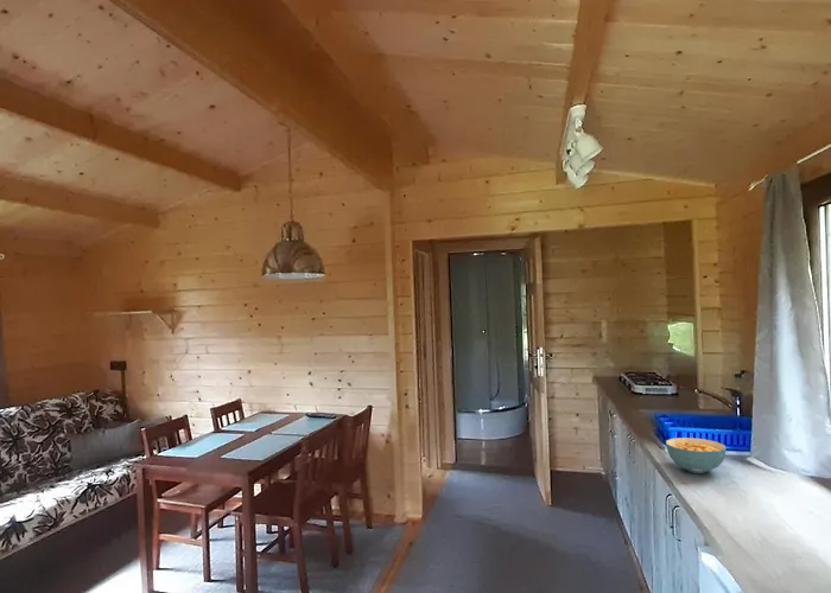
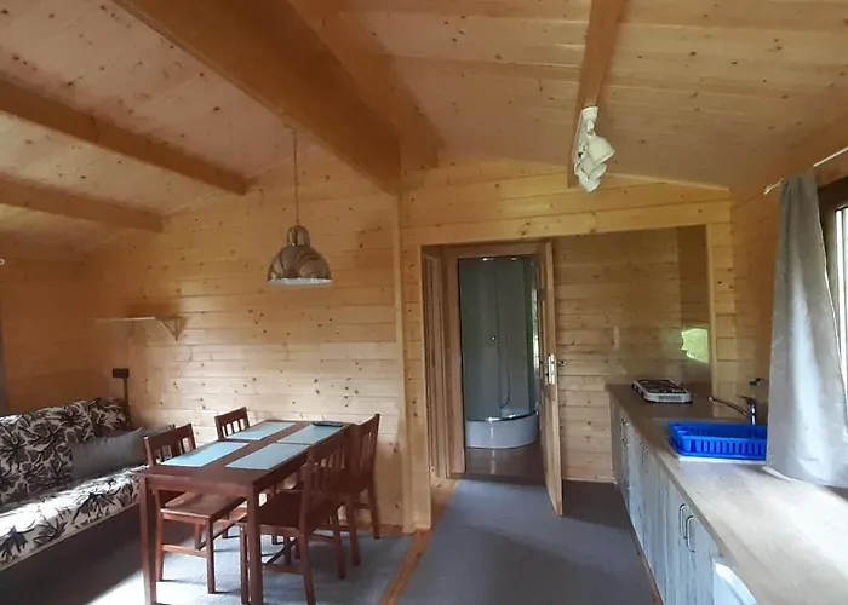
- cereal bowl (694, 457)
